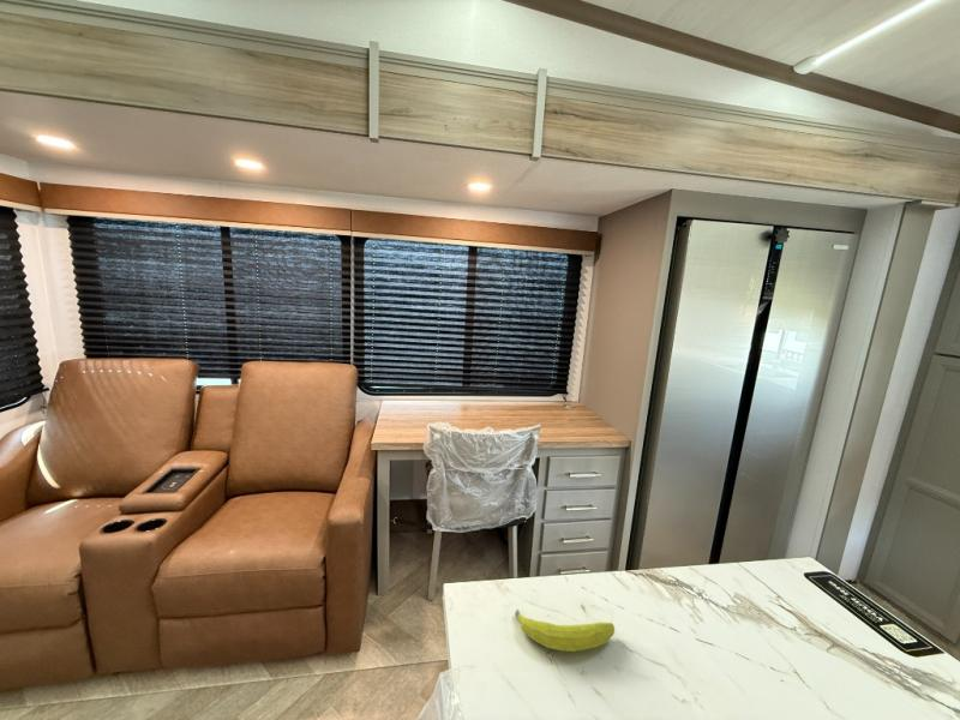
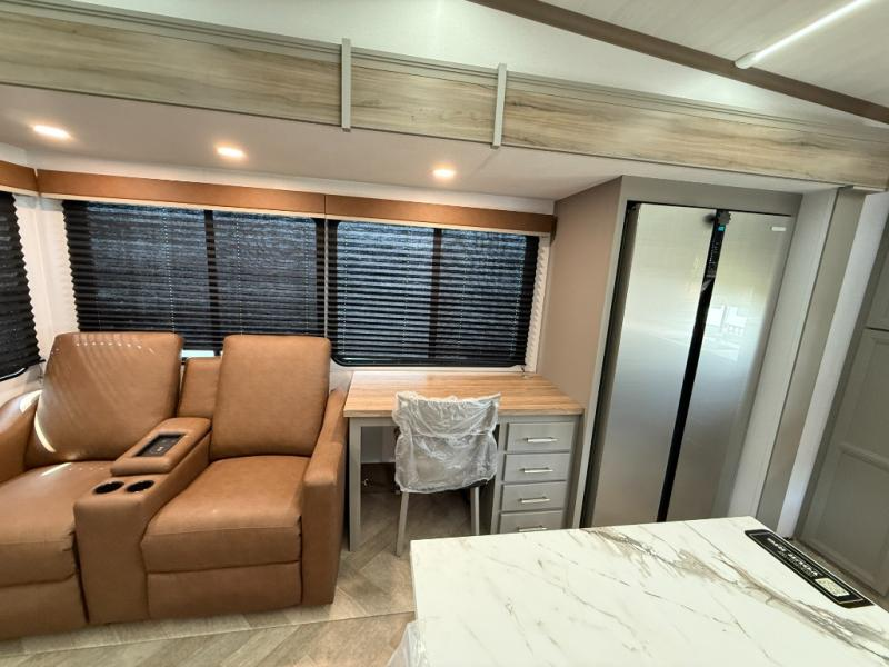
- fruit (566, 625)
